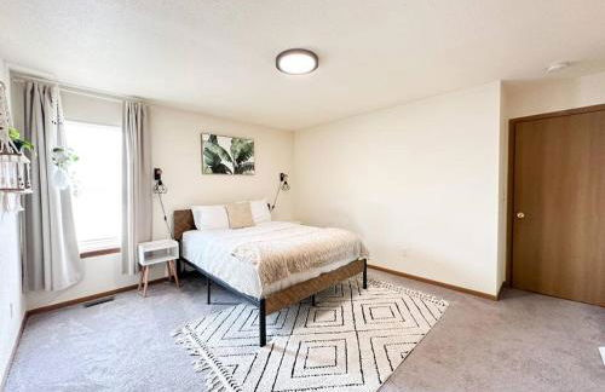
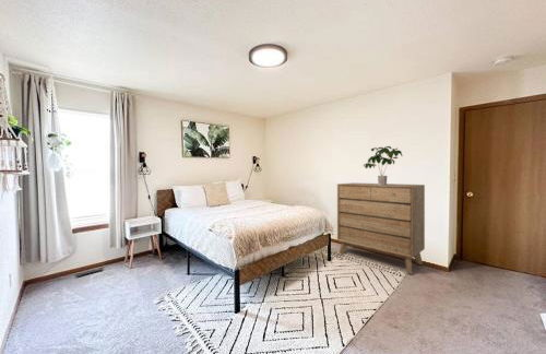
+ dresser (378, 221)
+ potted plant (382, 164)
